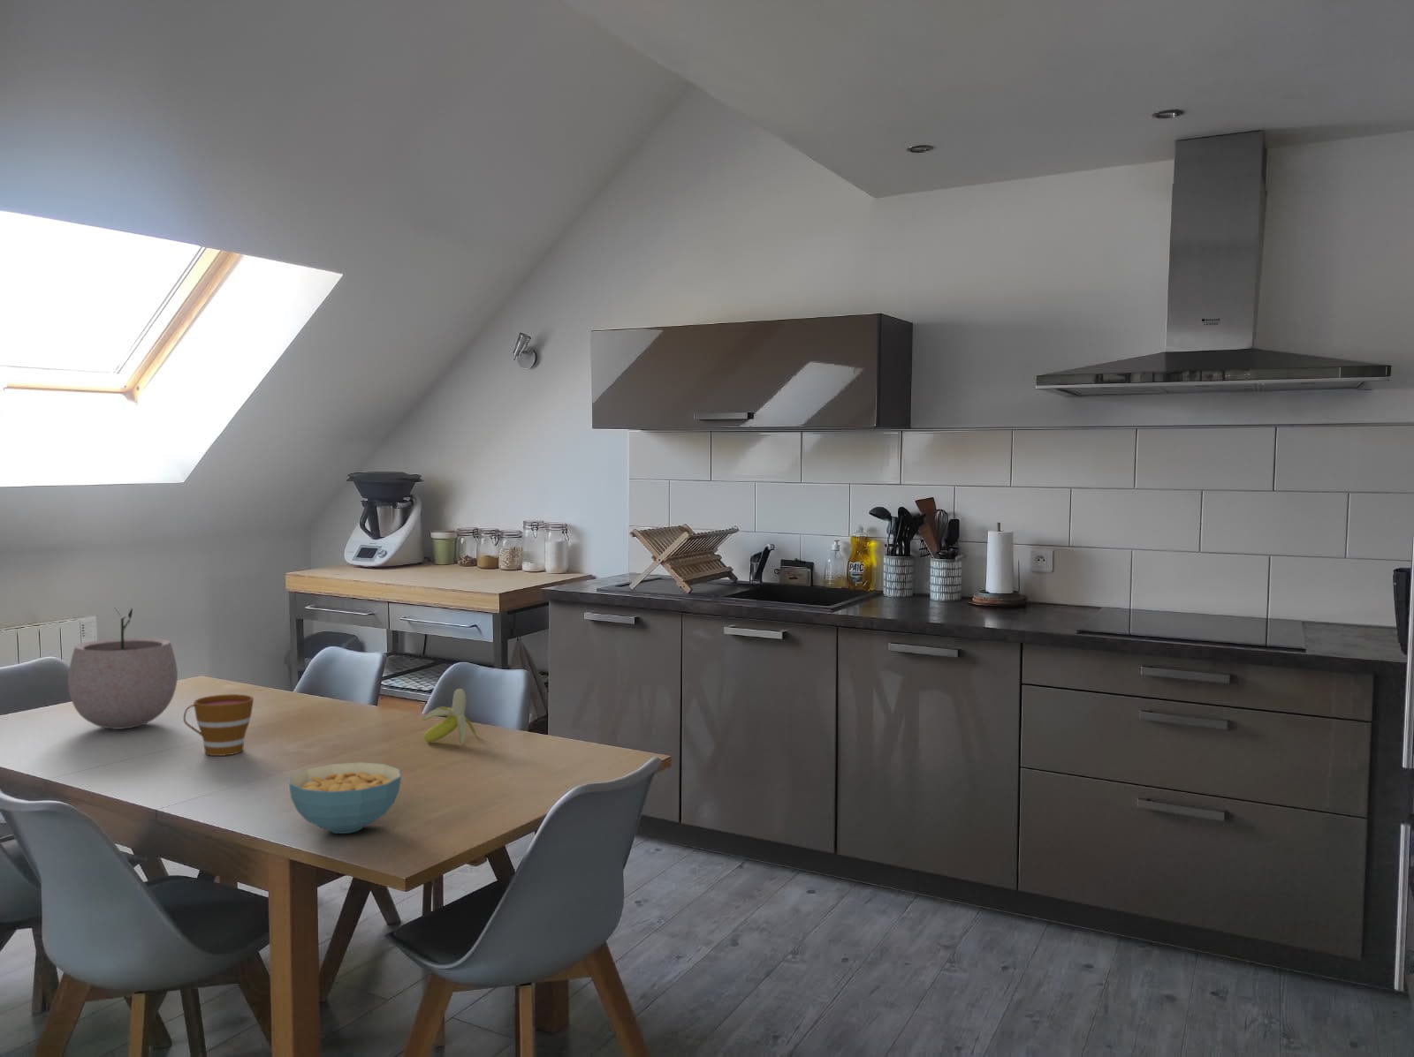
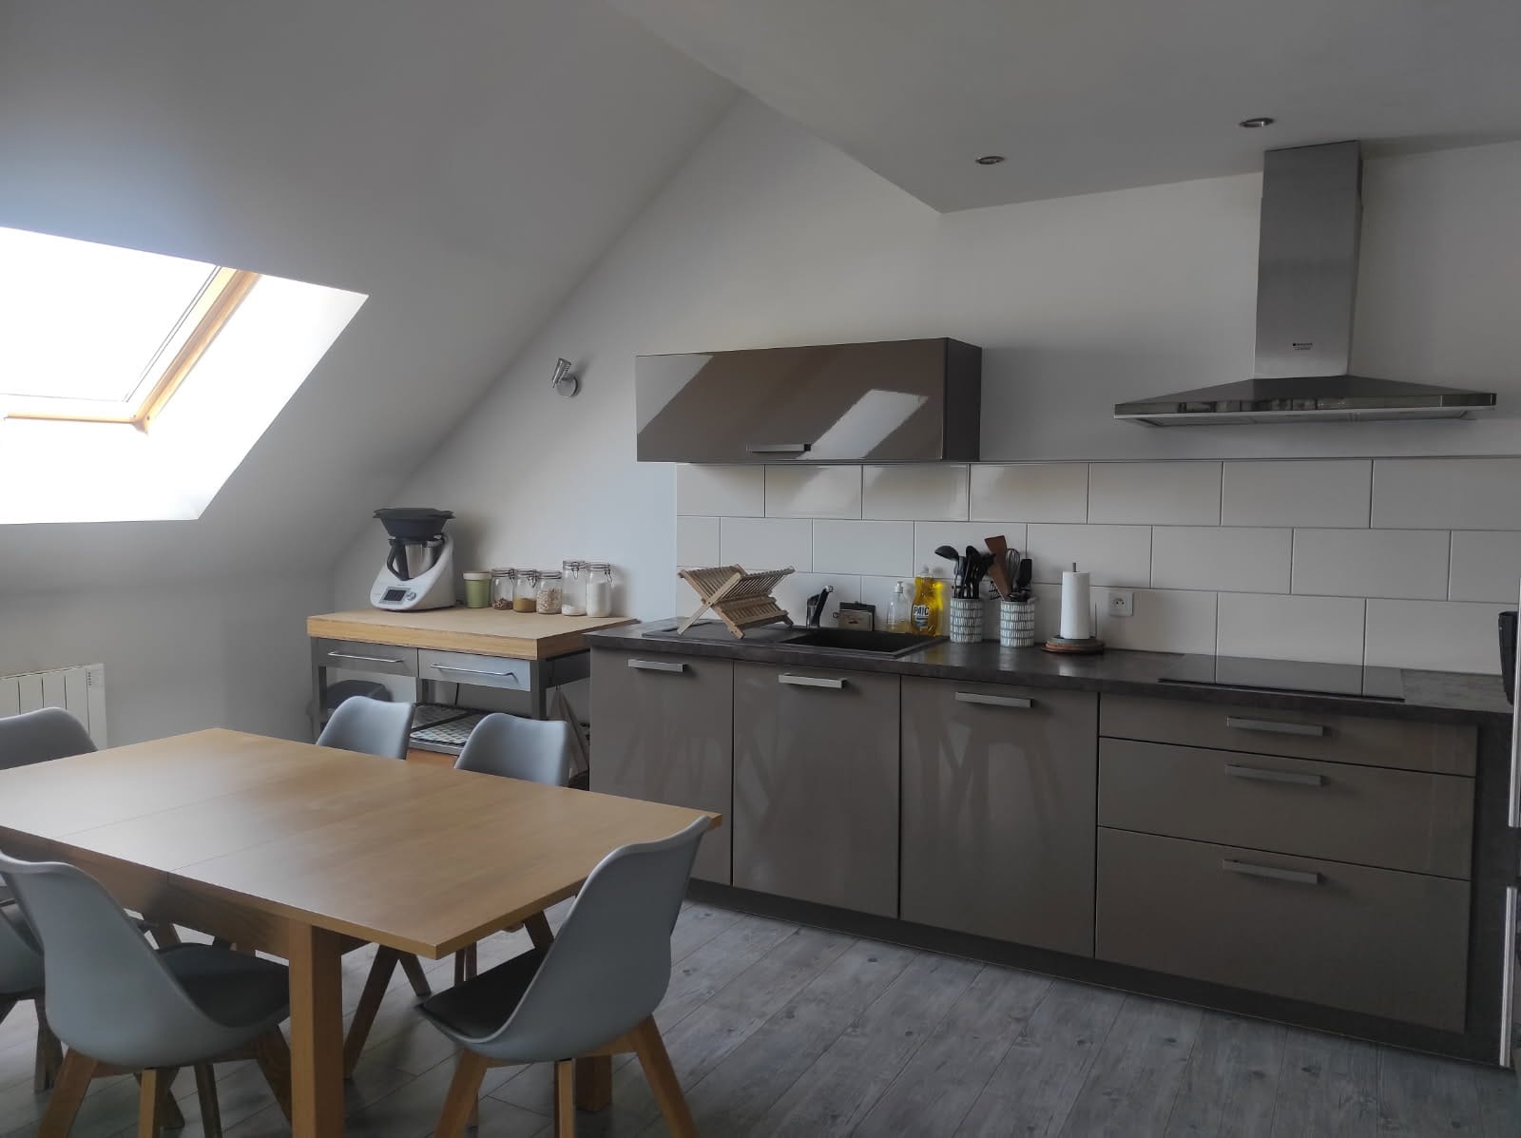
- plant pot (123, 666)
- cereal bowl (345, 802)
- cup (219, 725)
- banana (448, 714)
